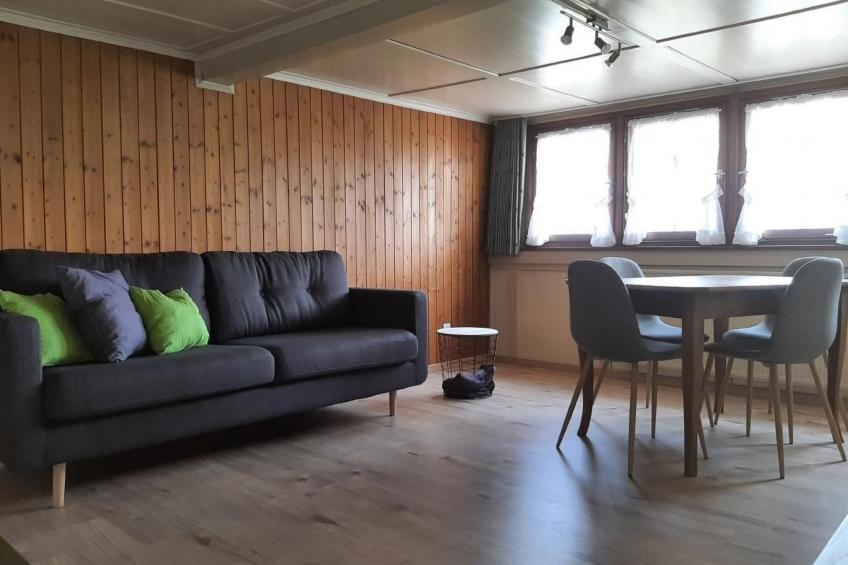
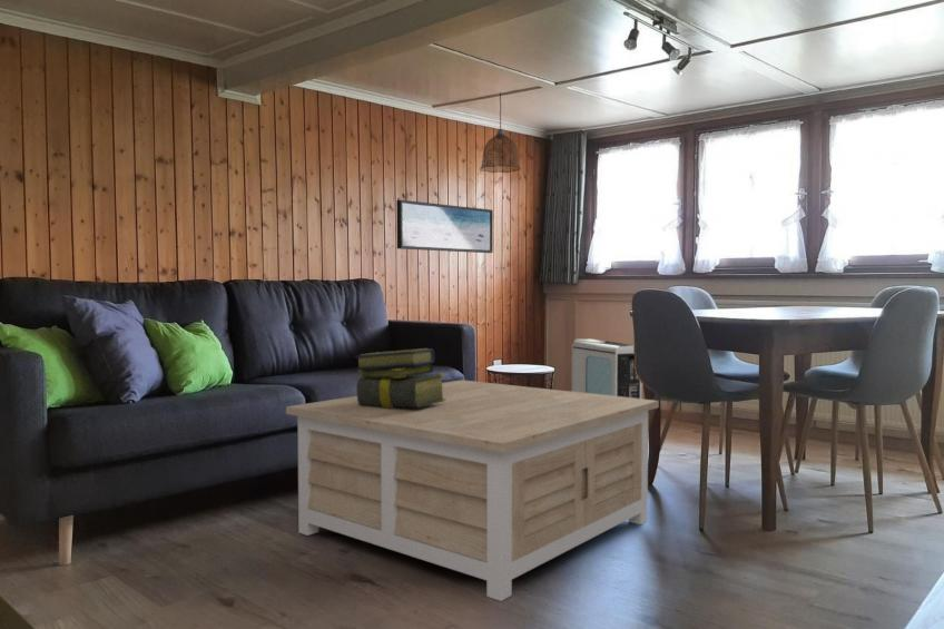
+ stack of books (397, 376)
+ air purifier (604, 385)
+ coffee table (476, 465)
+ wall art (448, 227)
+ pendant lamp (500, 130)
